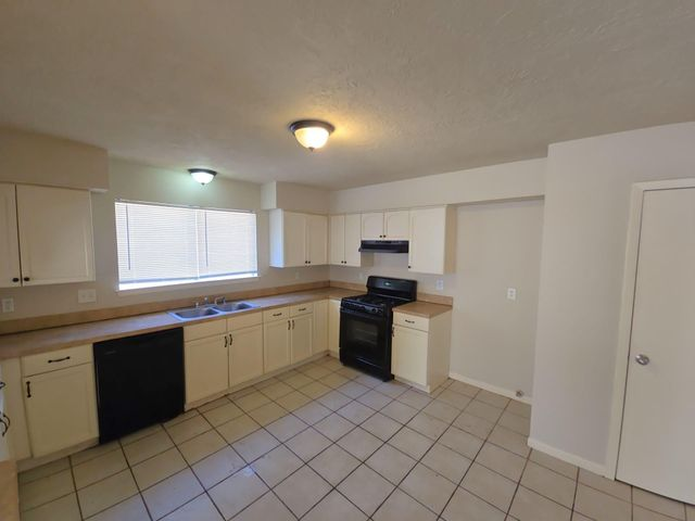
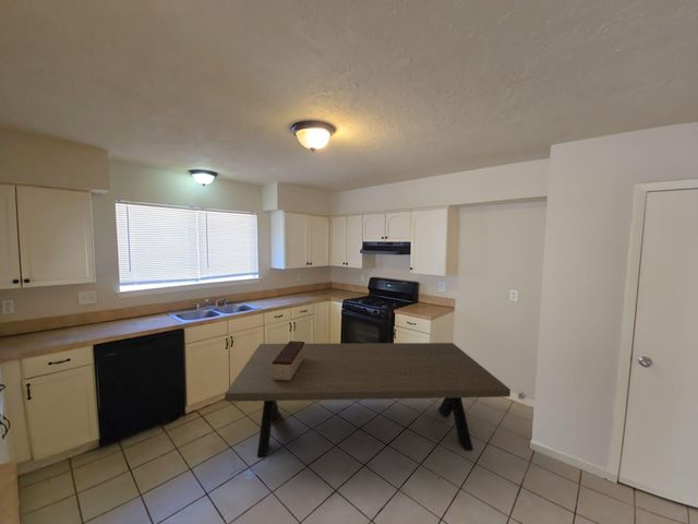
+ decorative box (289, 359)
+ dining table (363, 396)
